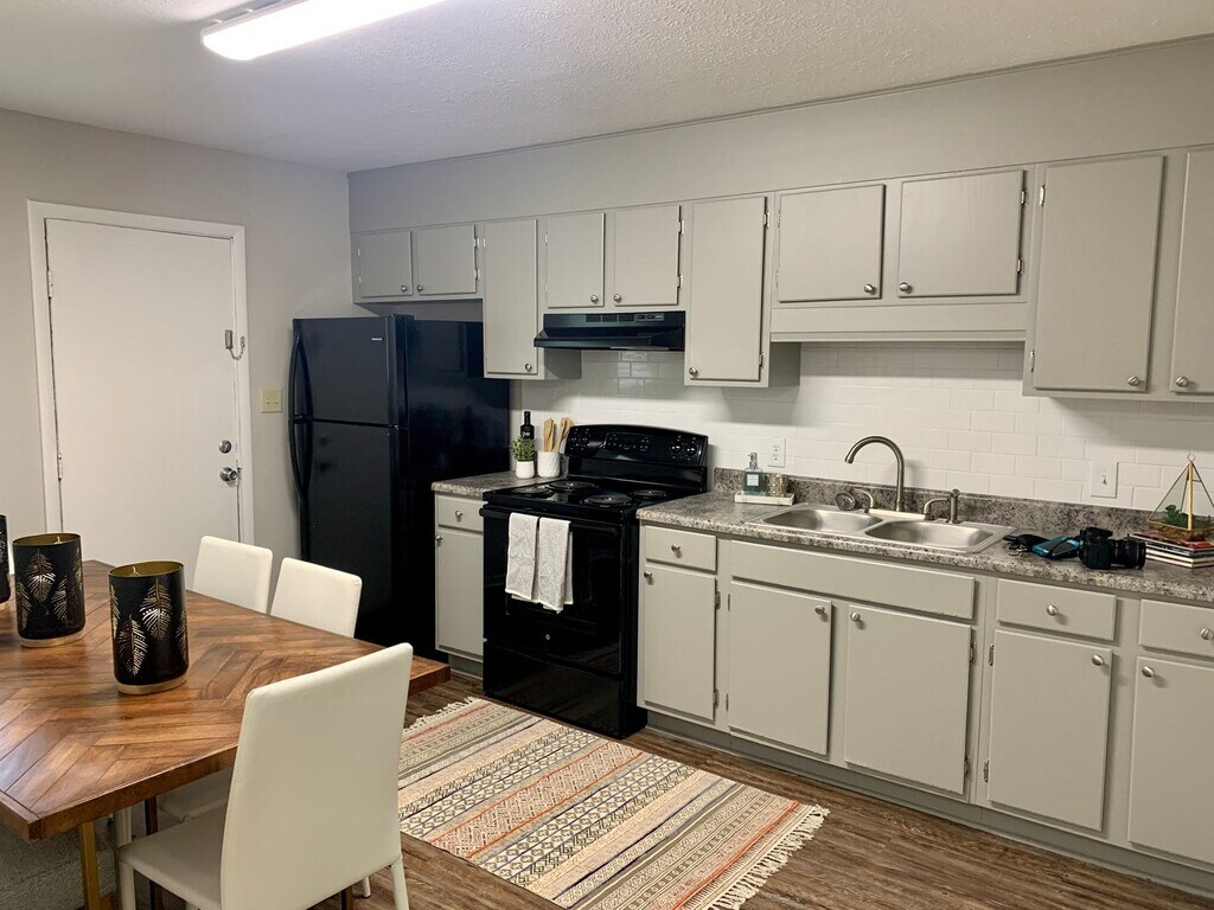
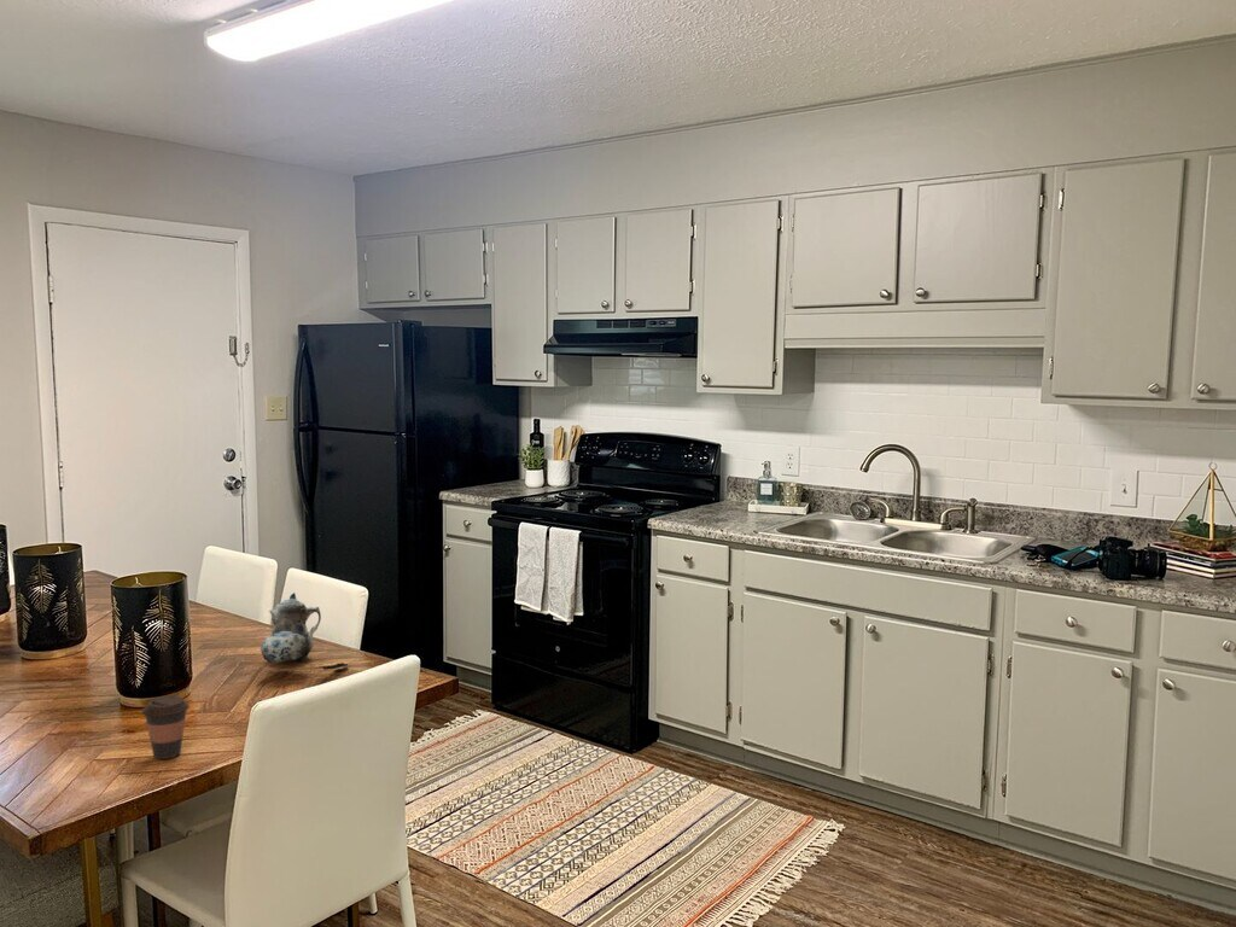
+ coffee cup (165, 728)
+ teapot (307, 629)
